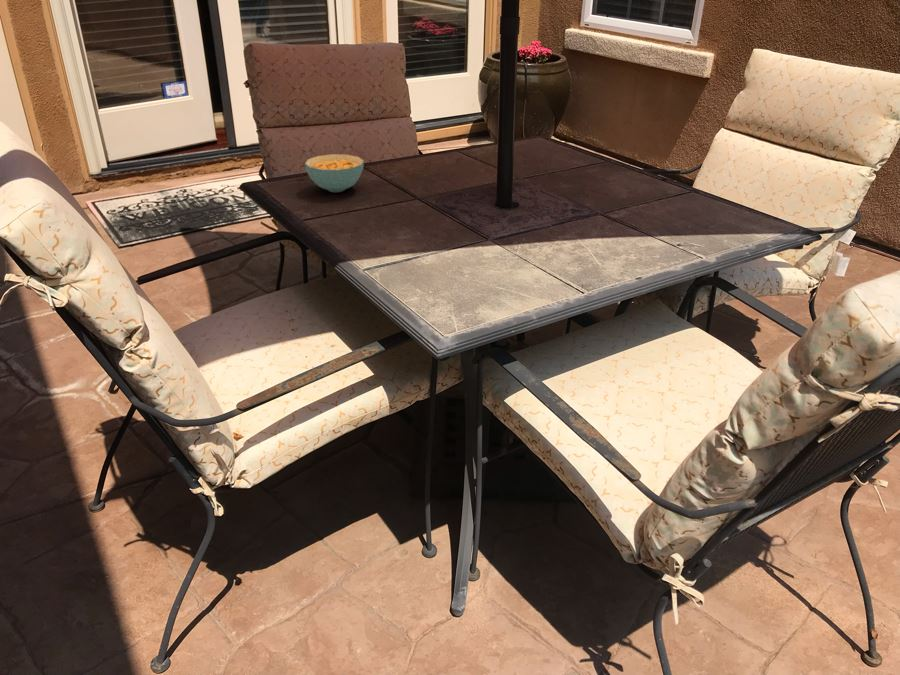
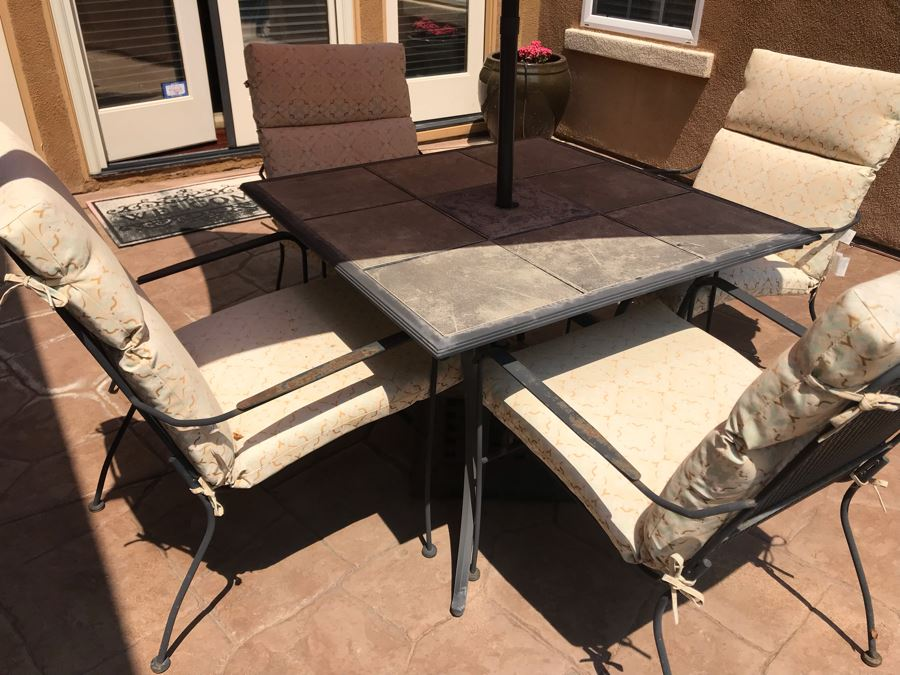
- cereal bowl (335, 175)
